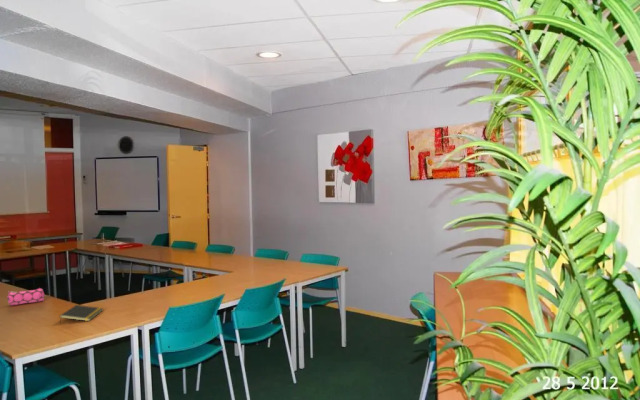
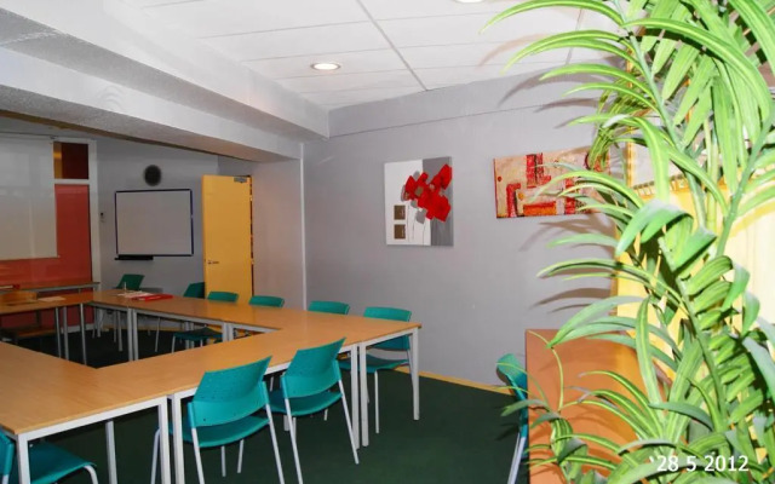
- pencil case (26, 296)
- notepad (82, 312)
